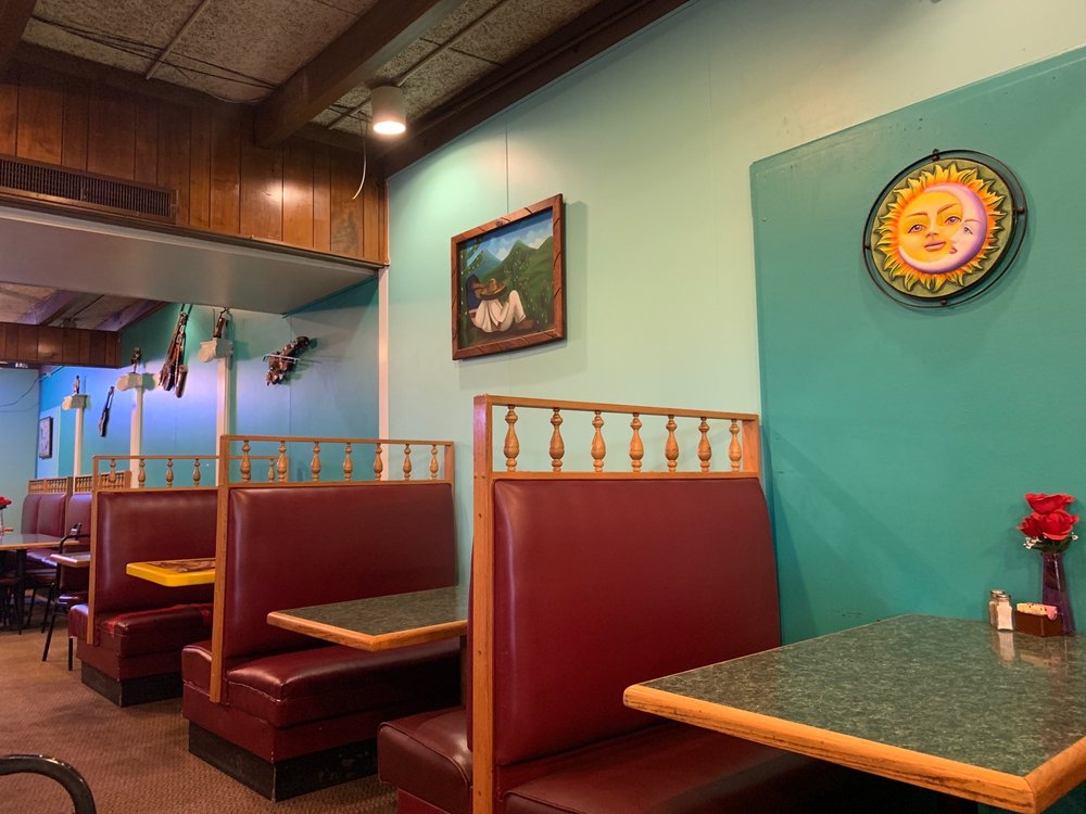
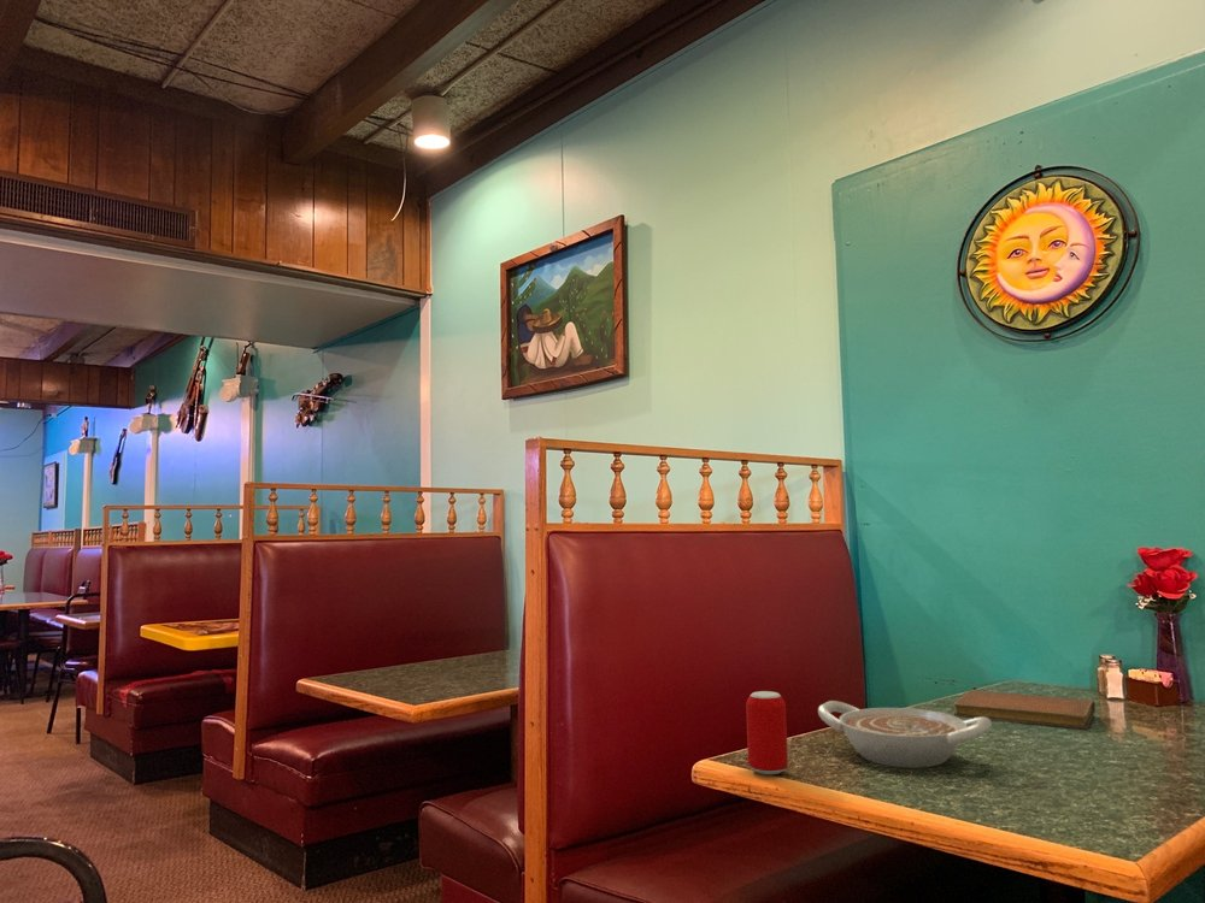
+ beverage can (766, 732)
+ notebook (1024, 707)
+ bowl (901, 733)
